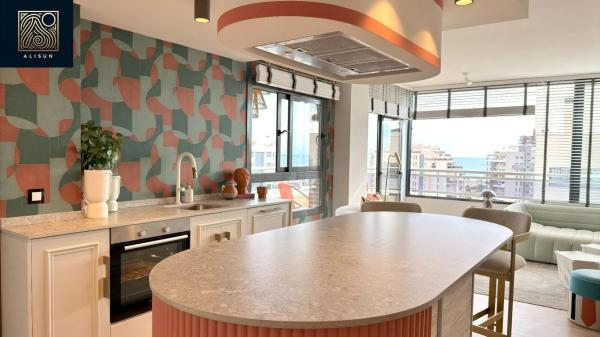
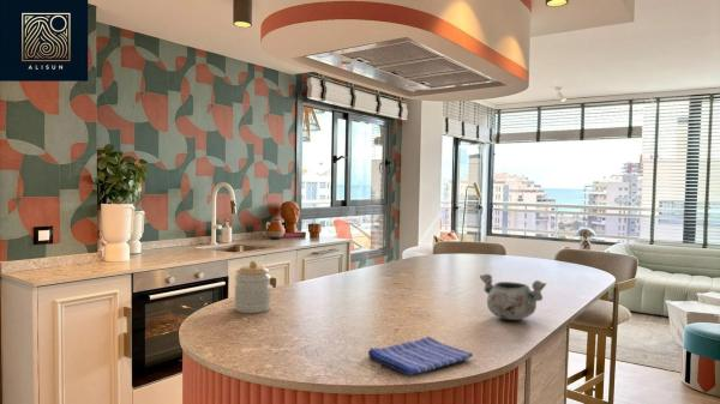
+ dish towel (419, 352)
+ decorative bowl (510, 296)
+ jar (252, 284)
